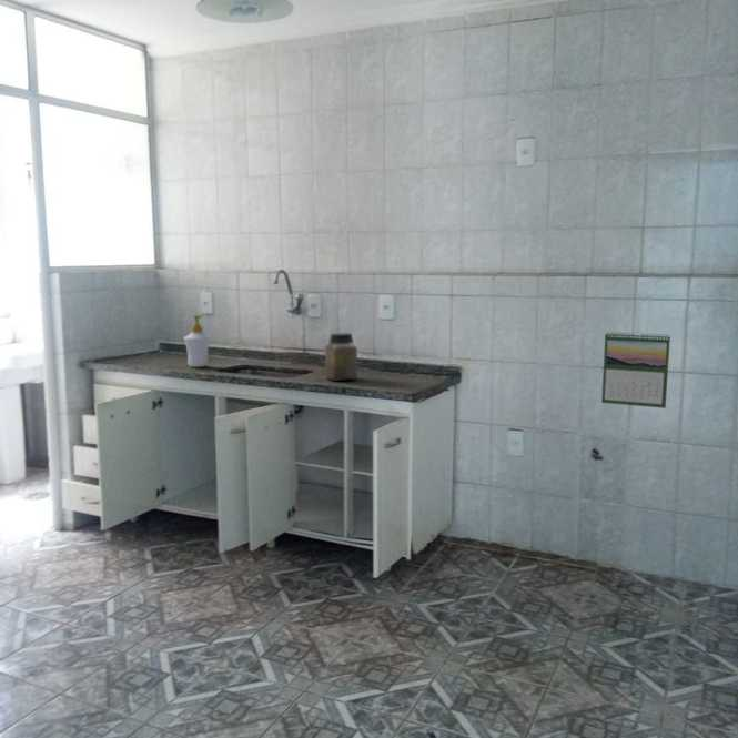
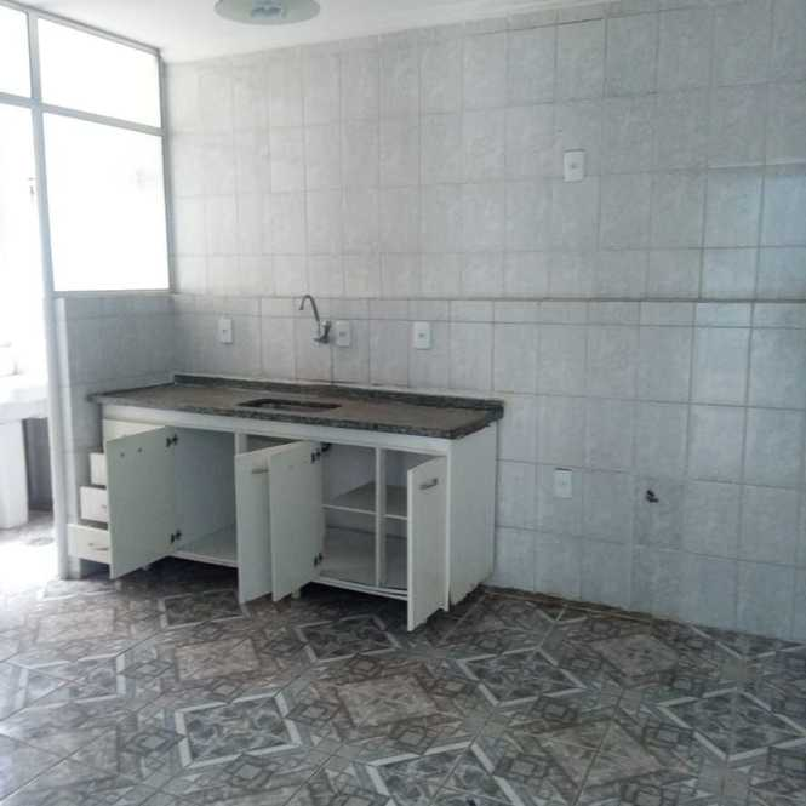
- jar (341, 355)
- soap bottle (196, 340)
- calendar (635, 368)
